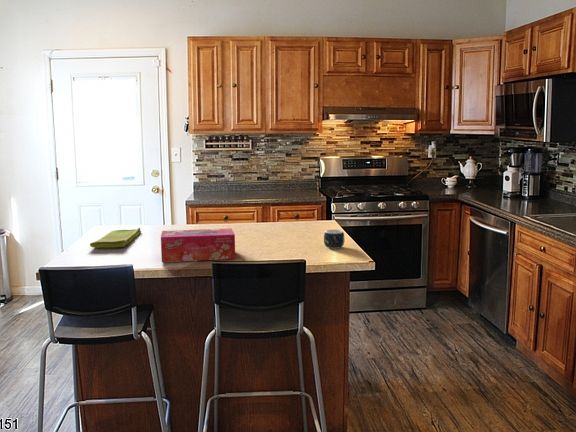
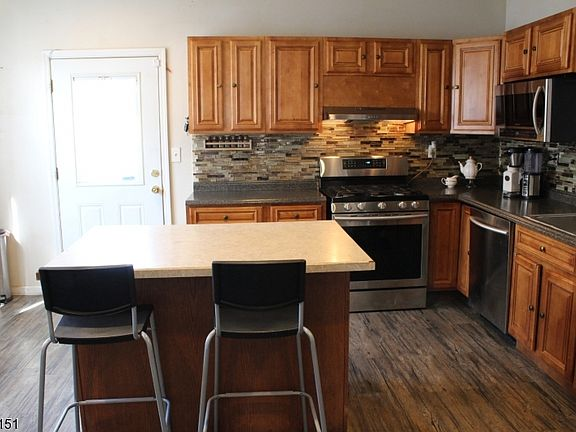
- dish towel (117, 236)
- mug (333, 238)
- tissue box (198, 244)
